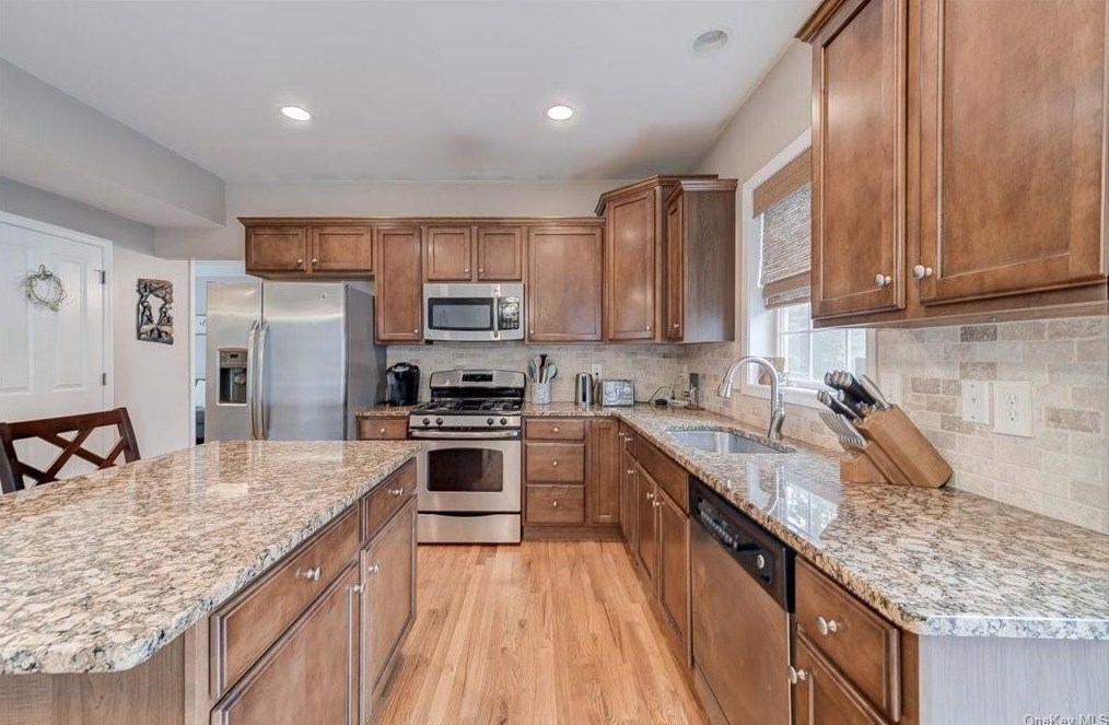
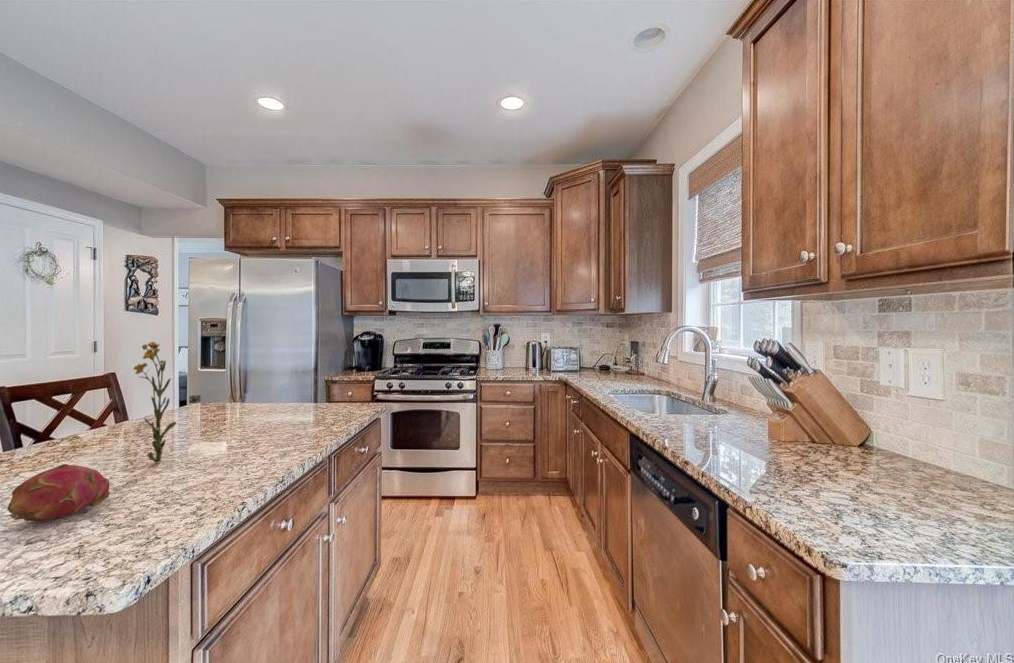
+ fruit (63, 489)
+ flower (168, 402)
